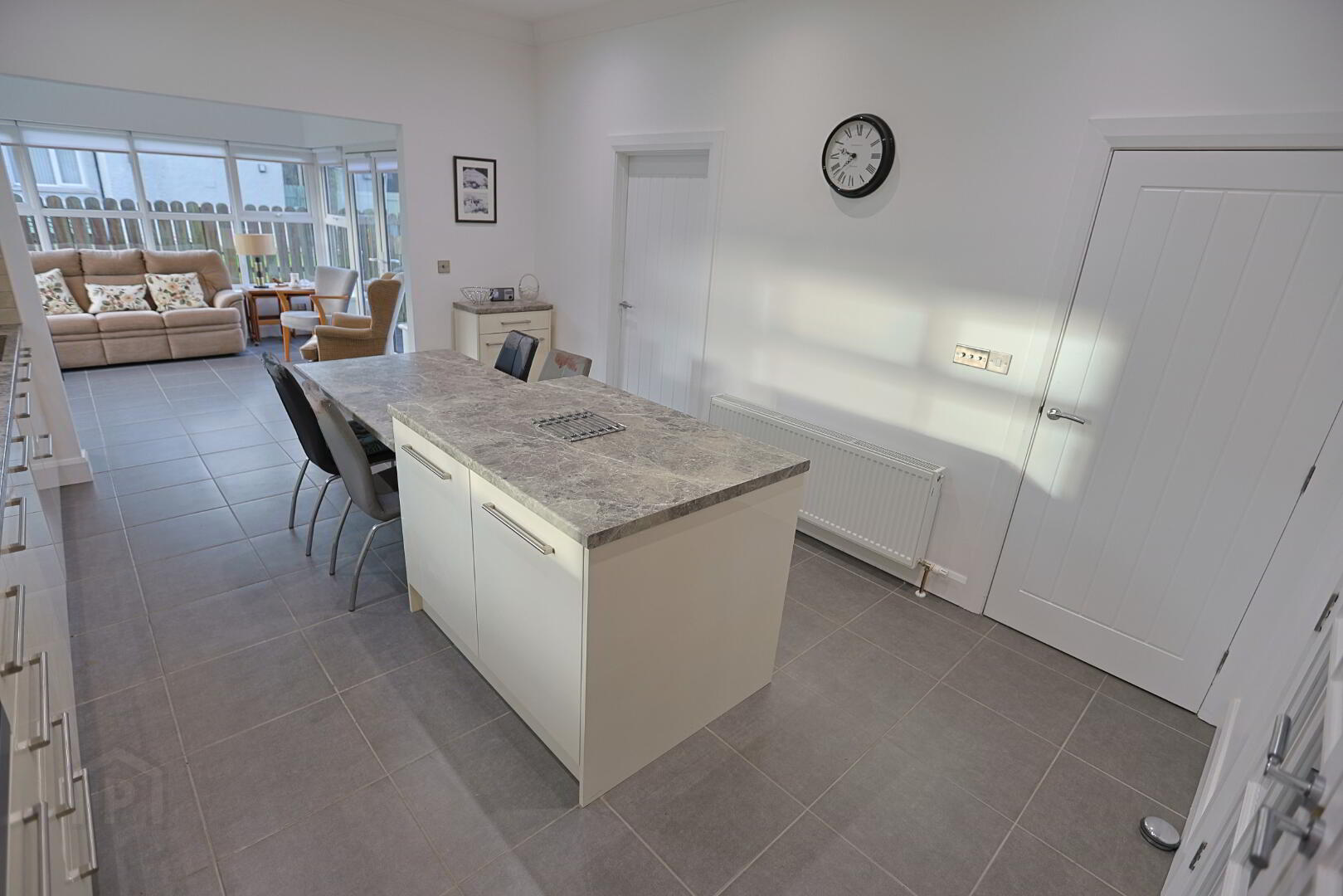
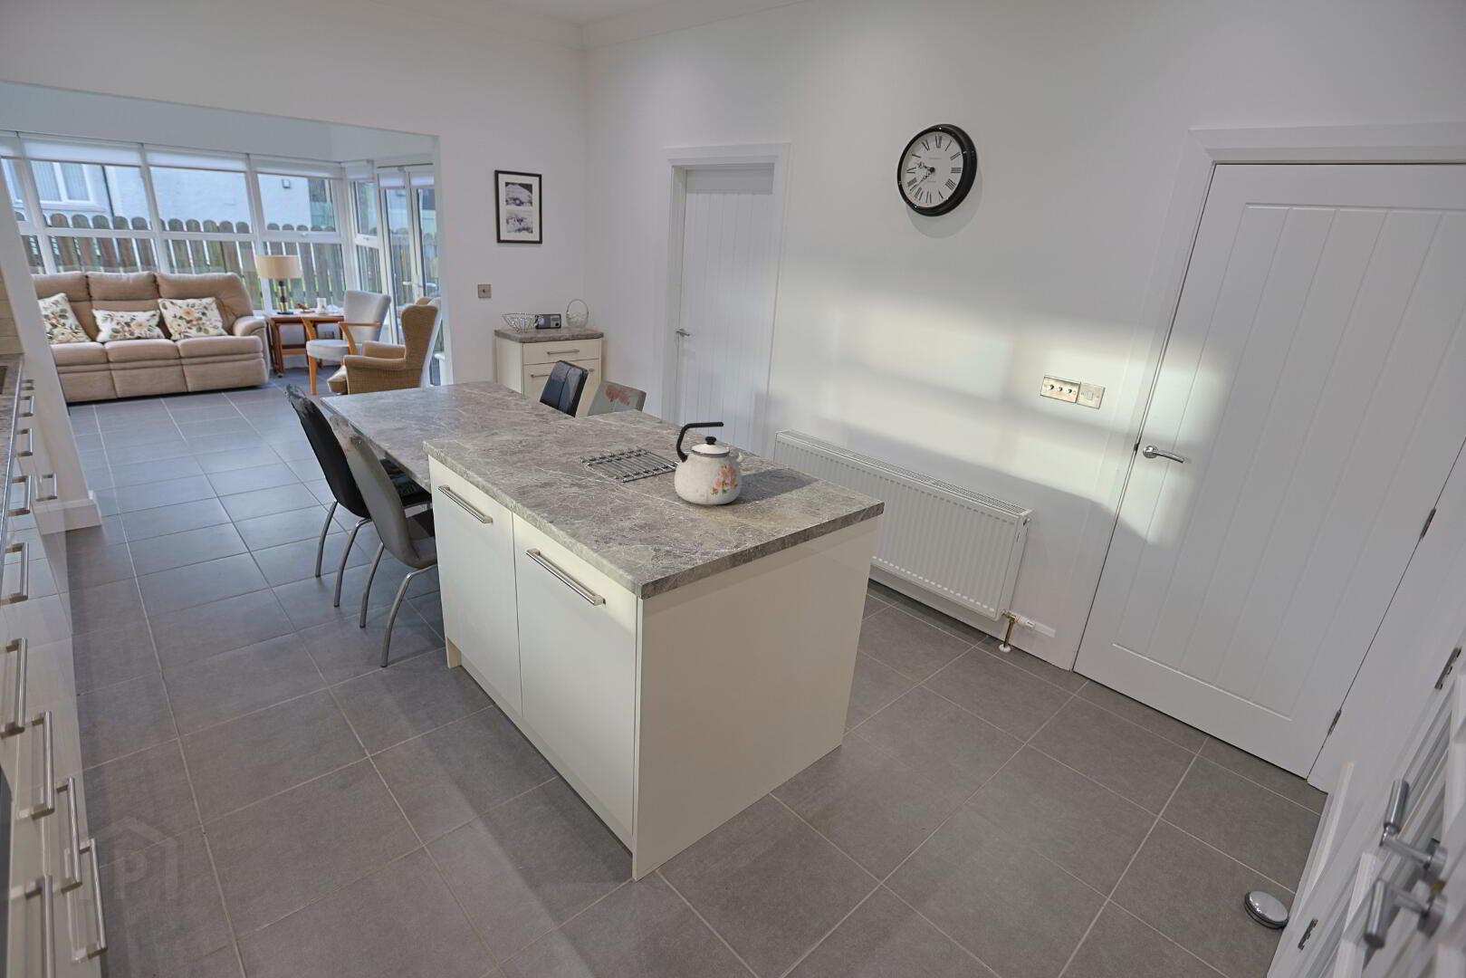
+ kettle (710, 460)
